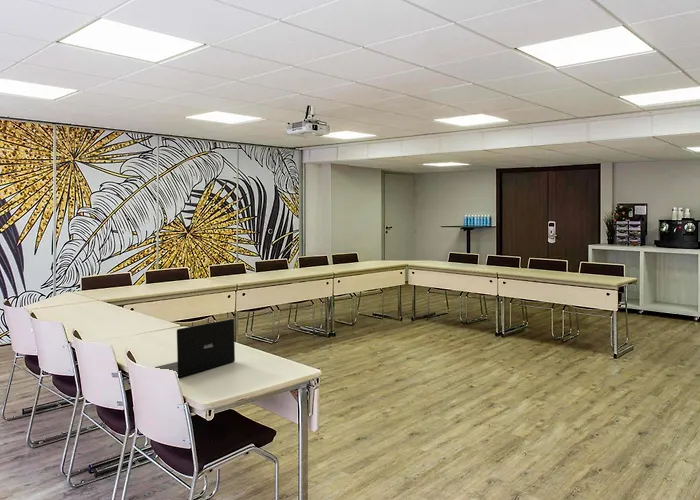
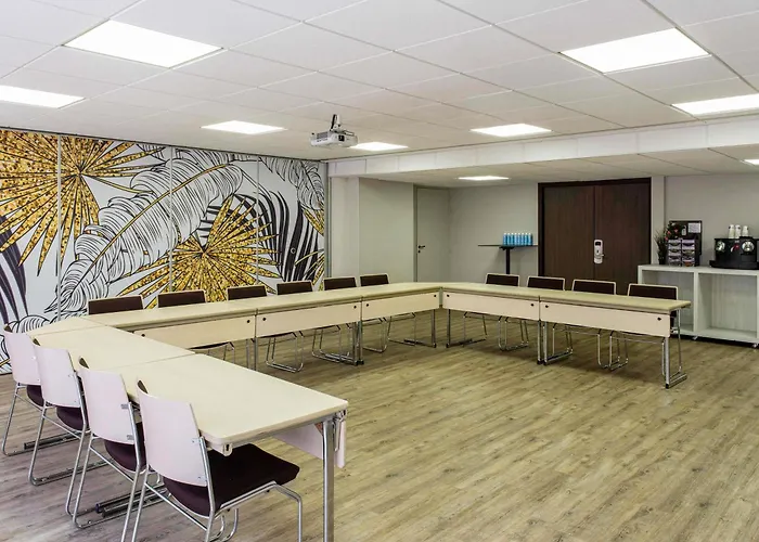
- laptop (192, 343)
